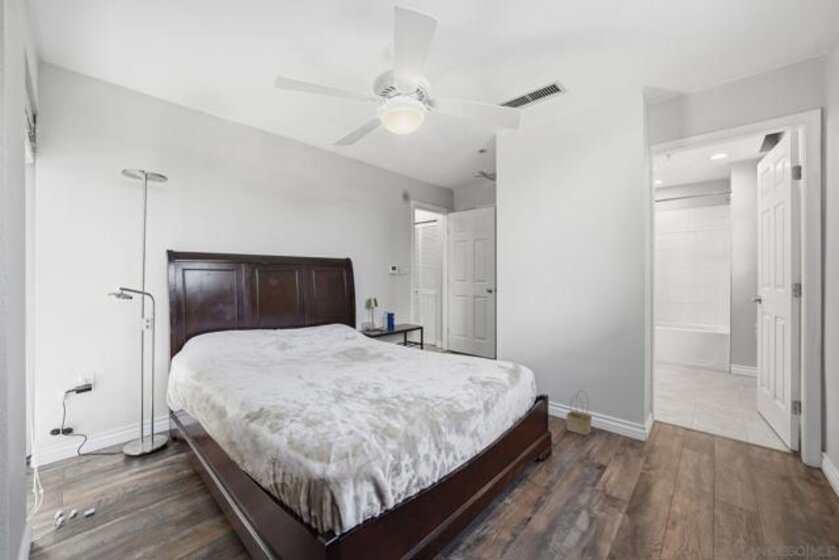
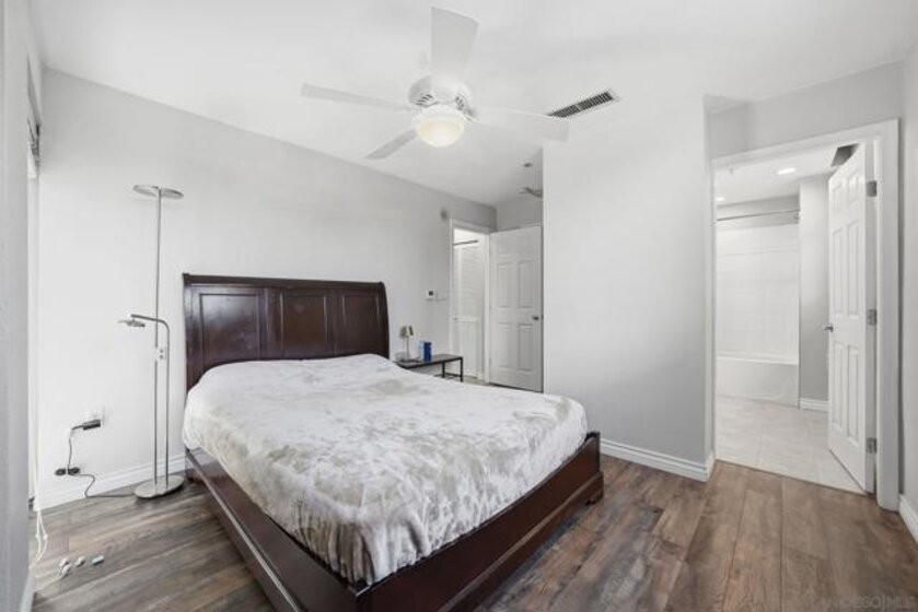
- basket (578, 412)
